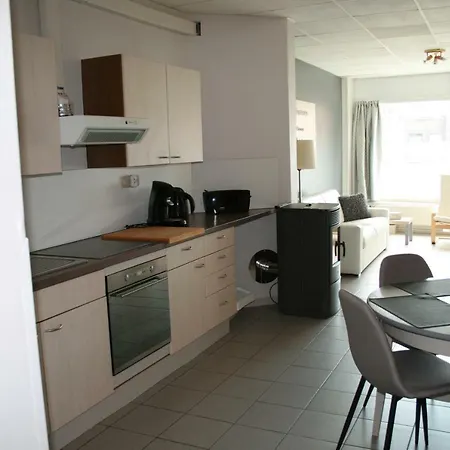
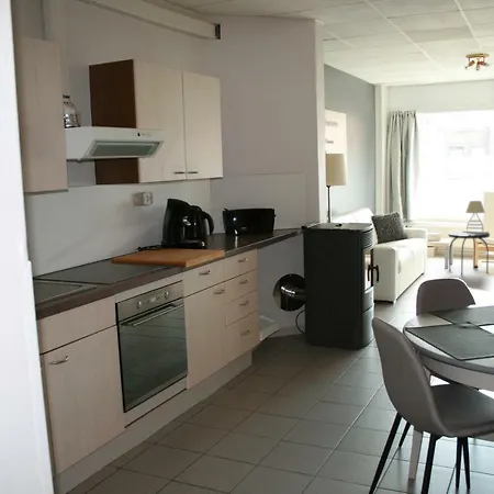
+ side table (462, 251)
+ table lamp (476, 215)
